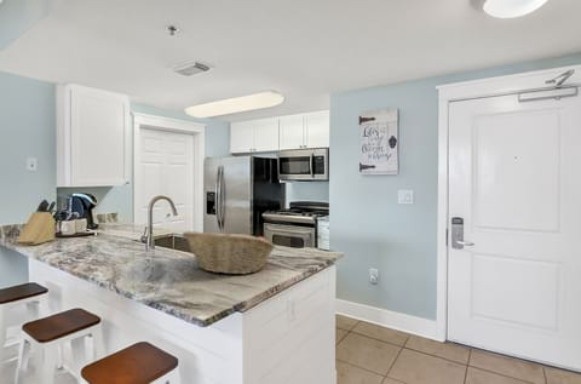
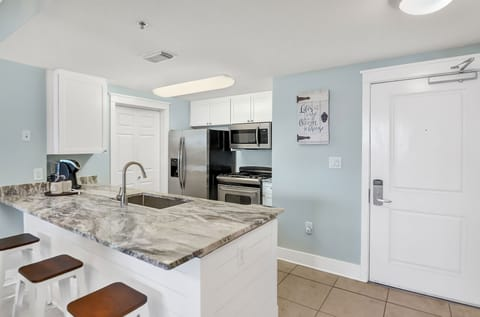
- knife block (40, 220)
- fruit basket (229, 247)
